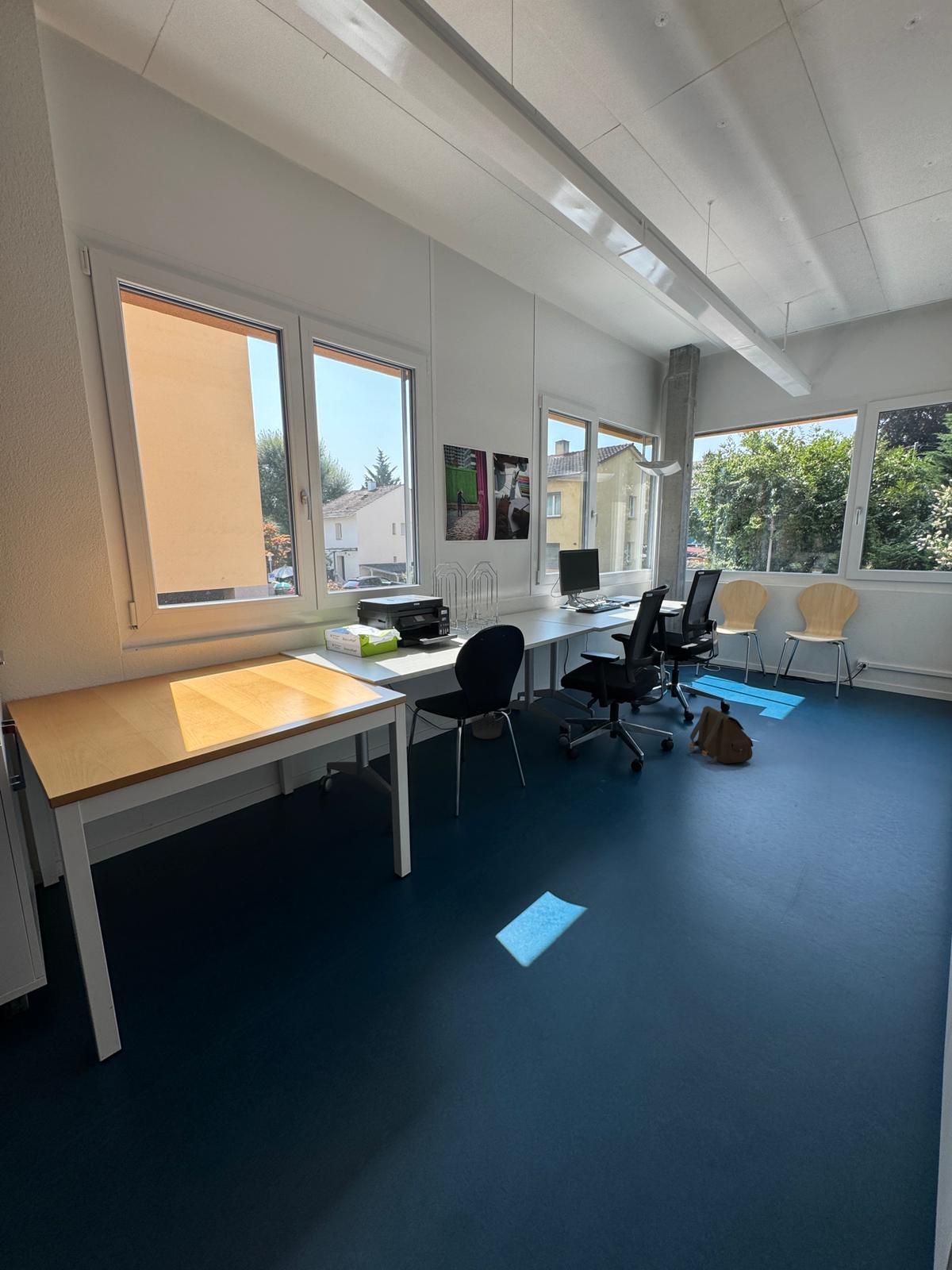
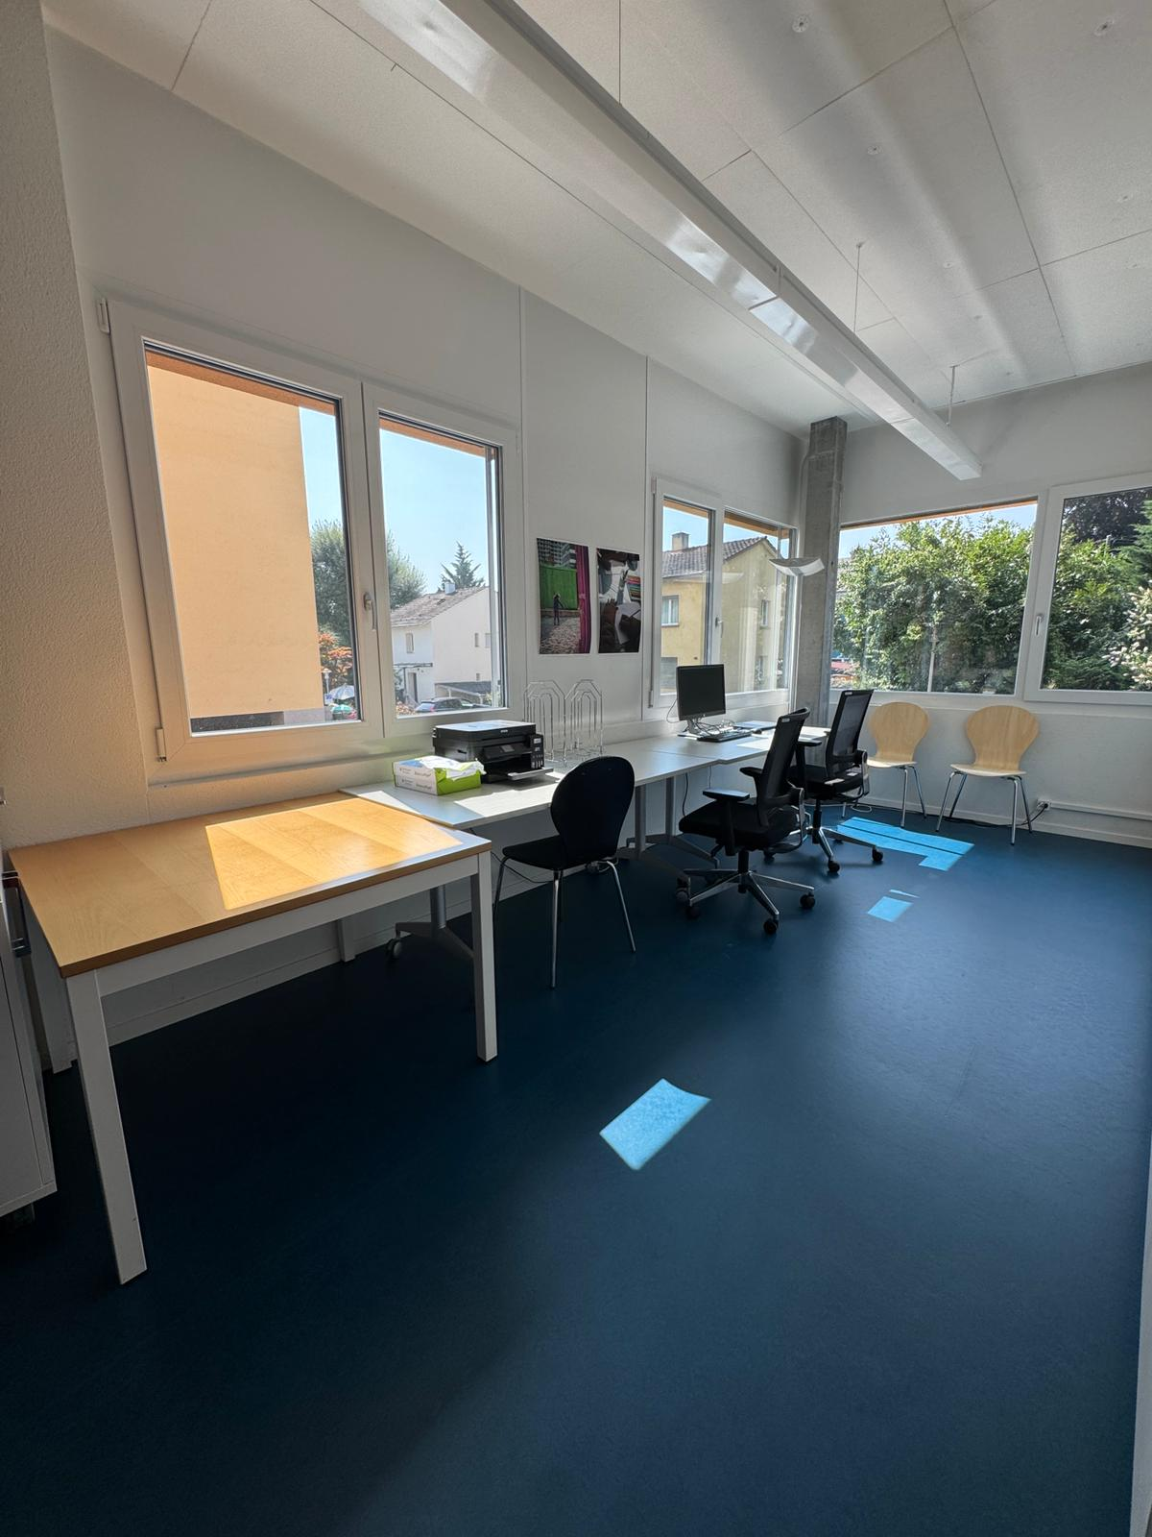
- satchel (719, 733)
- wastebasket (488, 716)
